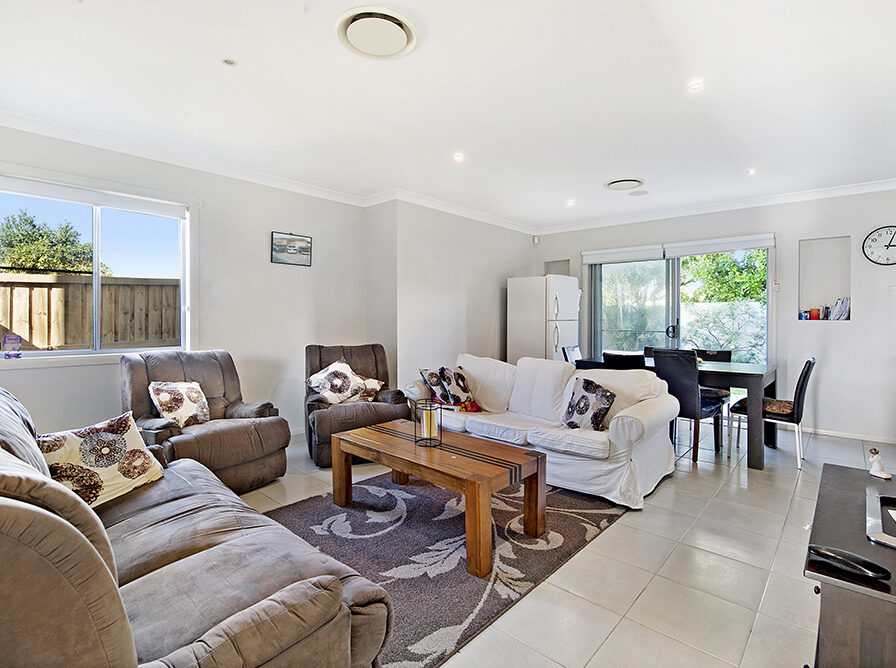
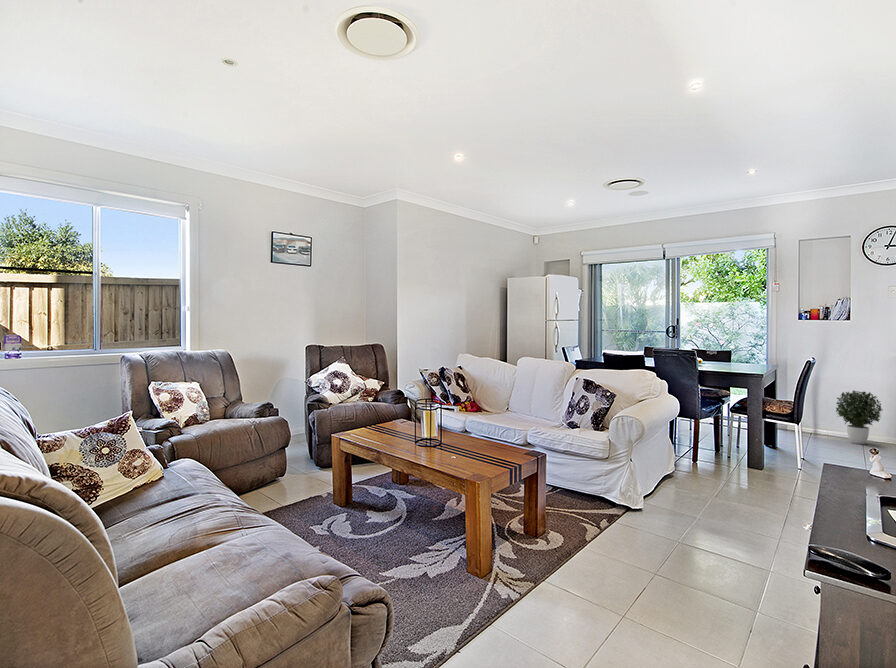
+ potted plant (858, 416)
